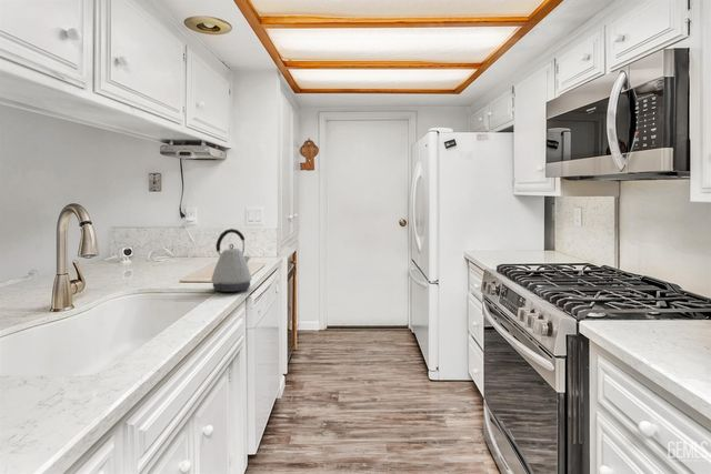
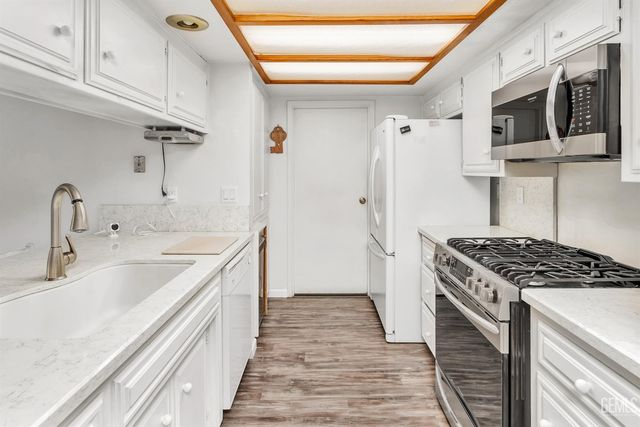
- kettle (232, 259)
